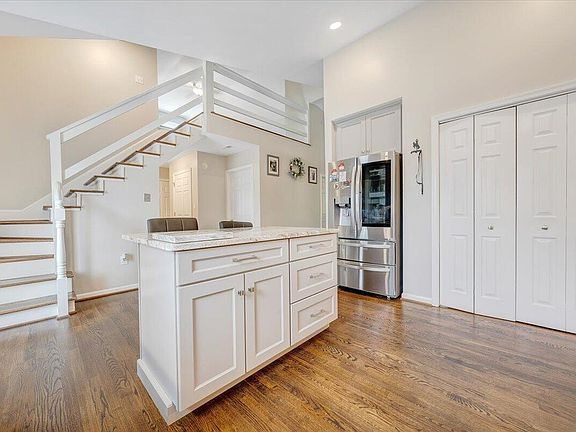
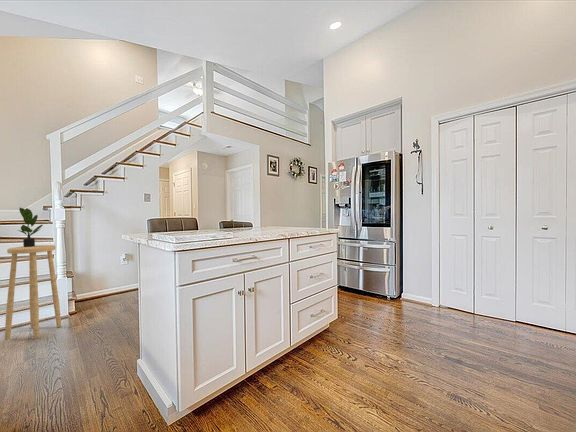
+ stool (33, 289)
+ potted plant (28, 226)
